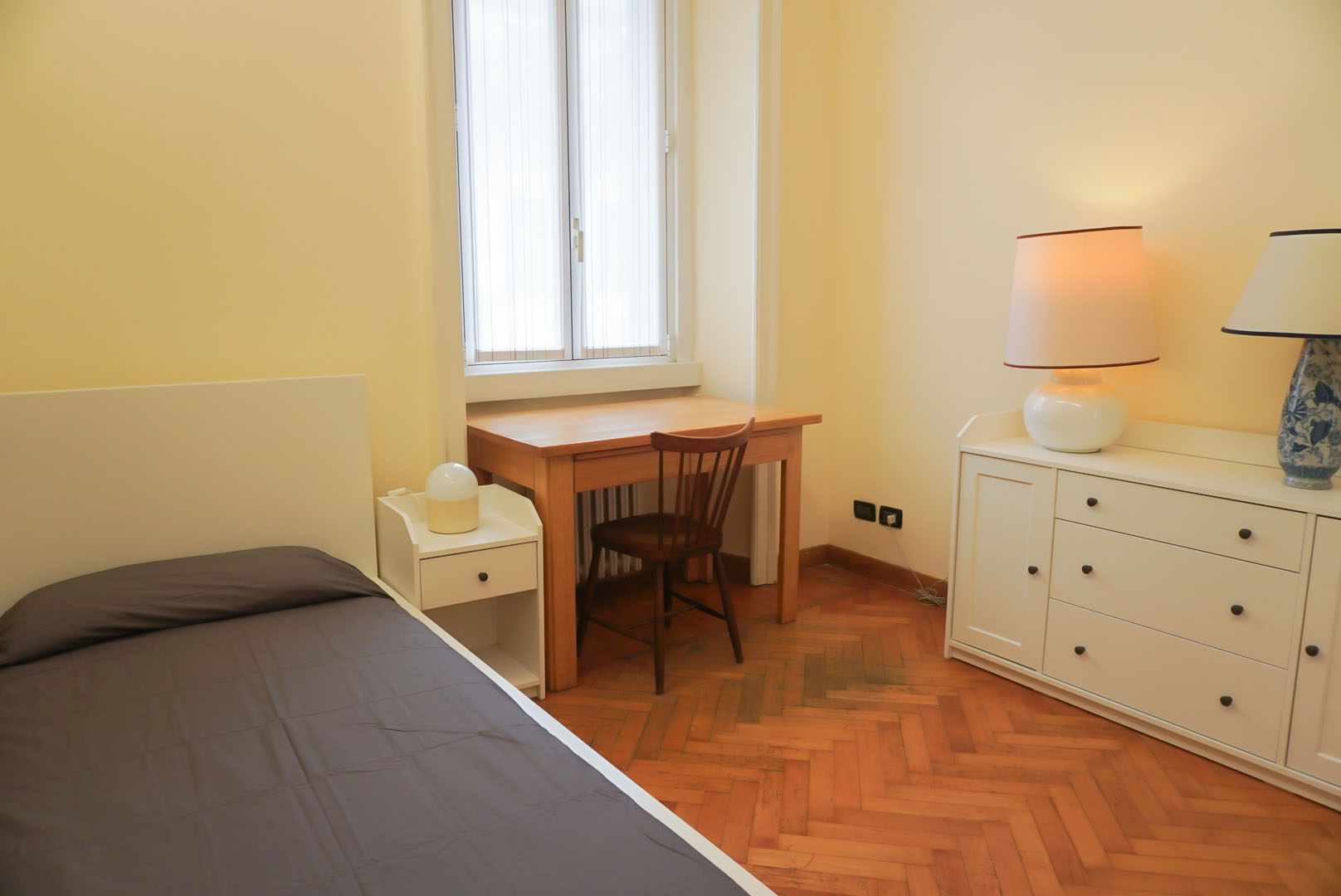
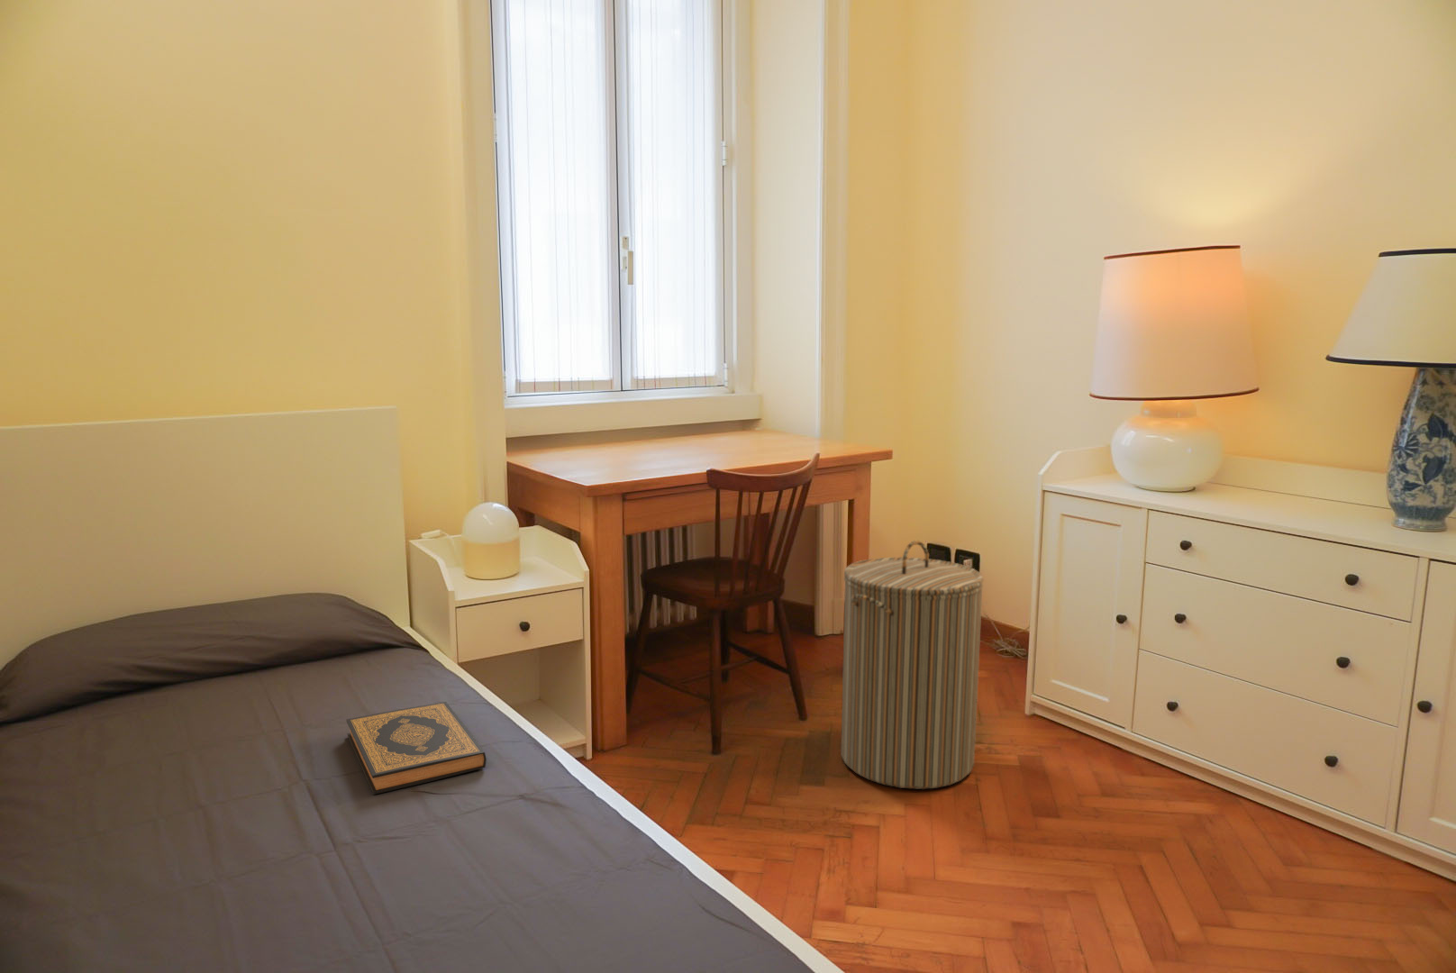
+ hardback book (414, 743)
+ laundry hamper (909, 653)
